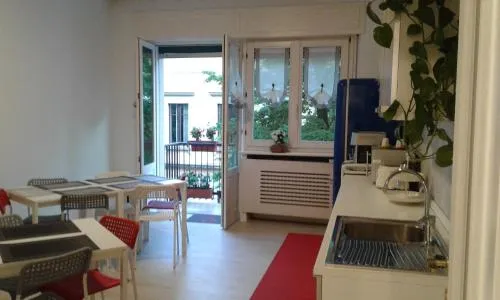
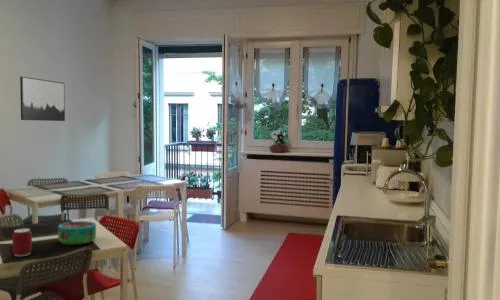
+ wall art (44, 100)
+ can (22, 242)
+ decorative bowl (77, 232)
